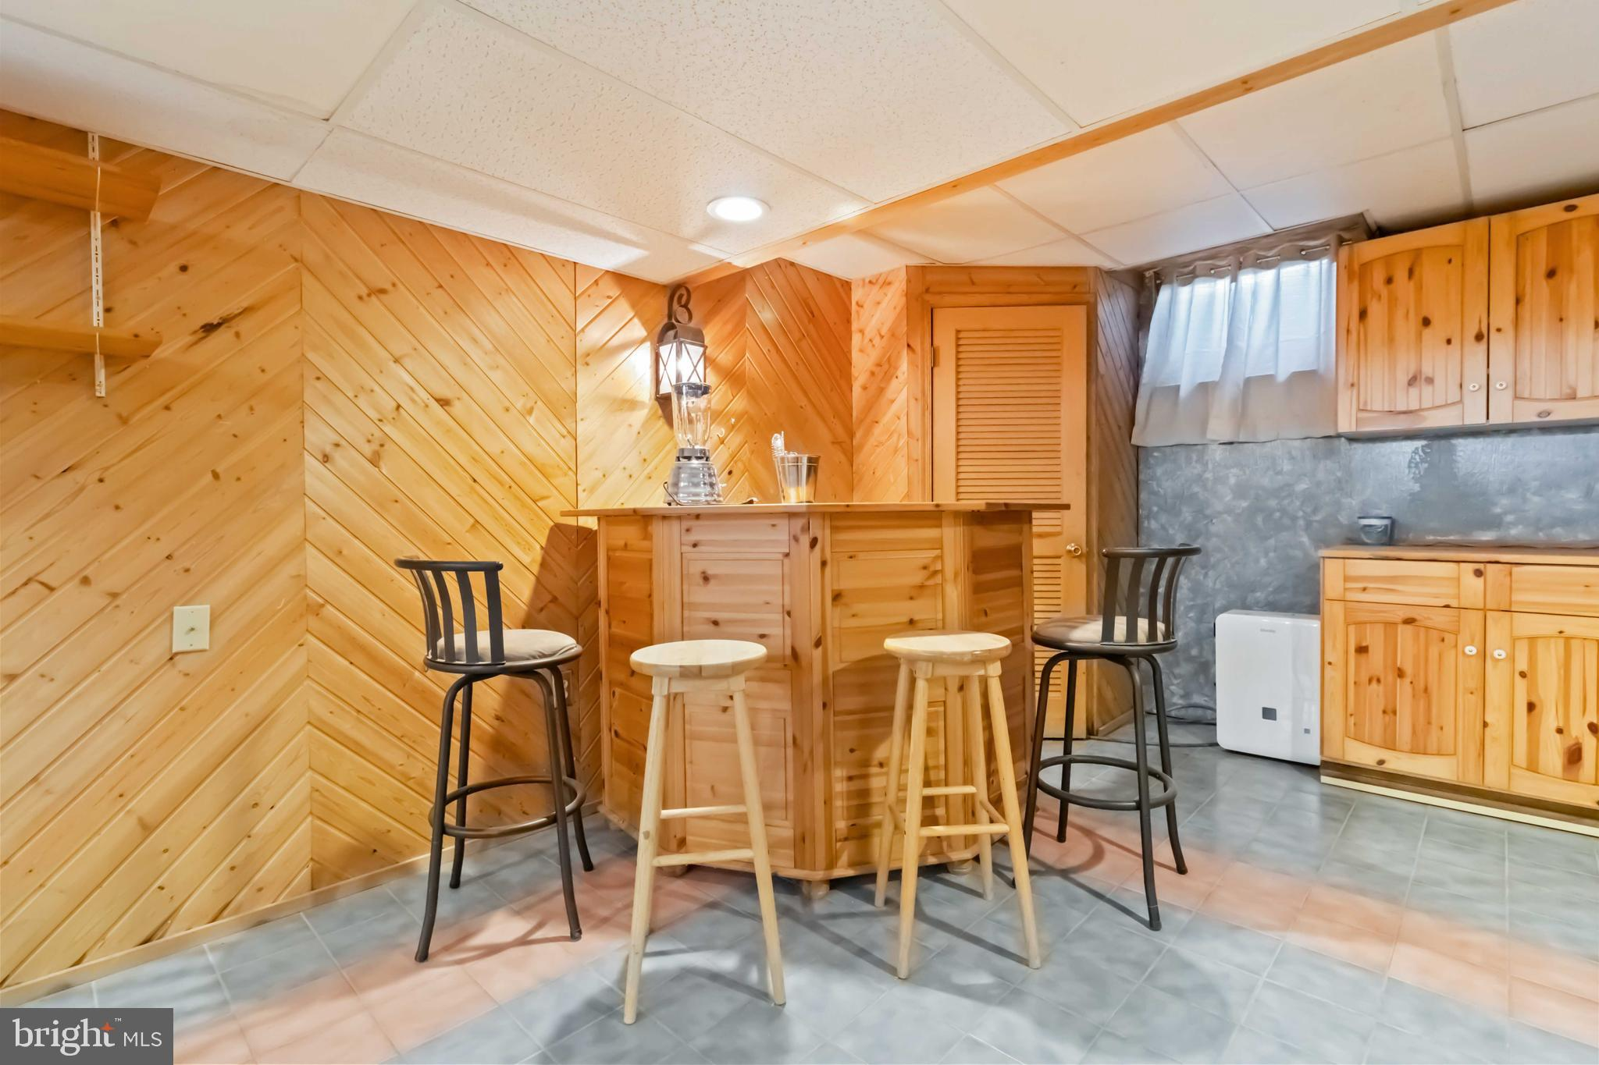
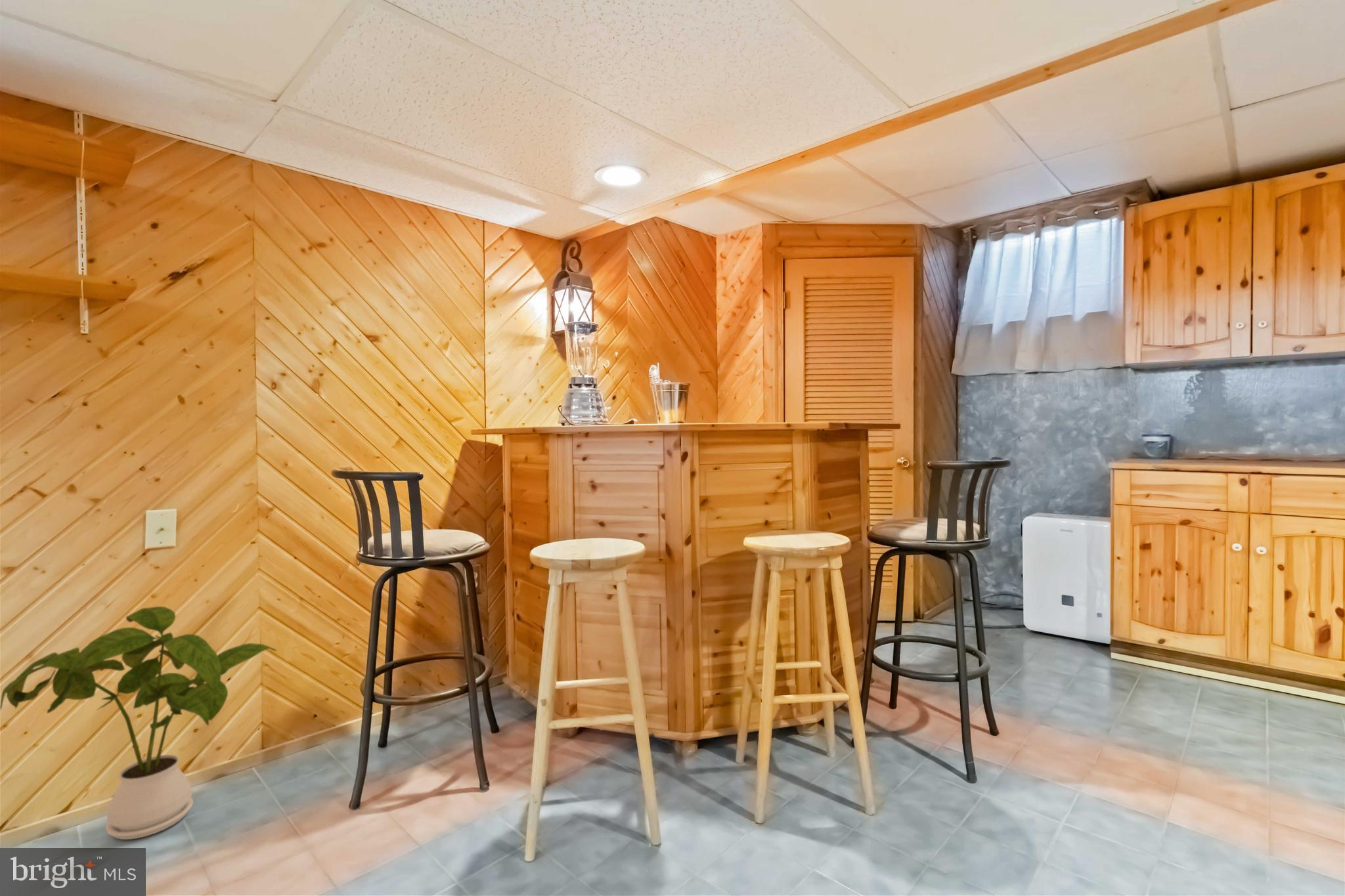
+ house plant (164, 719)
